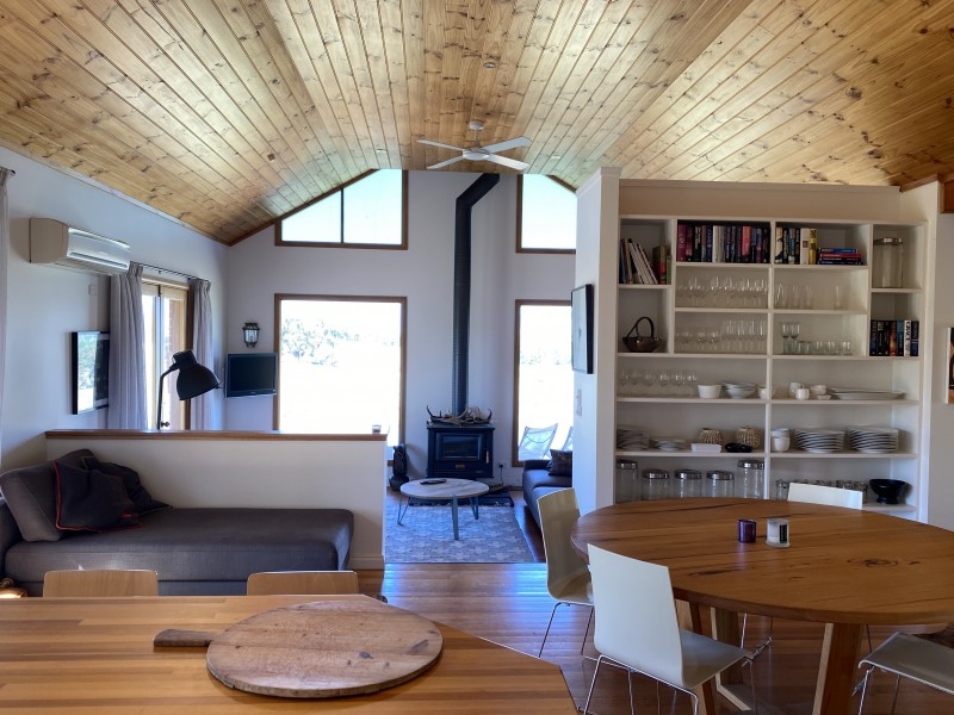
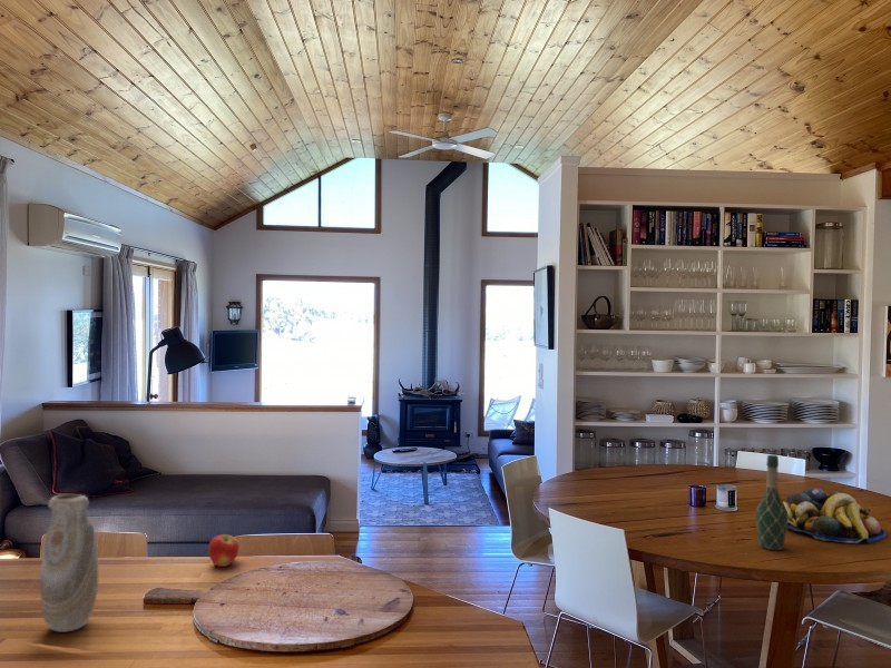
+ fruit bowl (830, 510)
+ apple (223, 548)
+ wine bottle (772, 501)
+ vase (69, 561)
